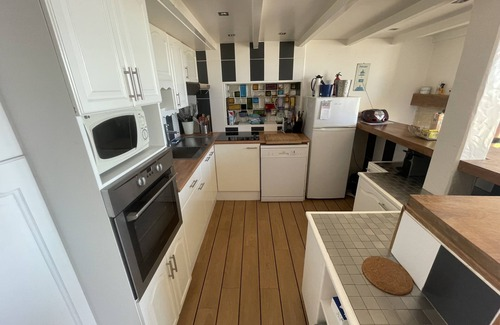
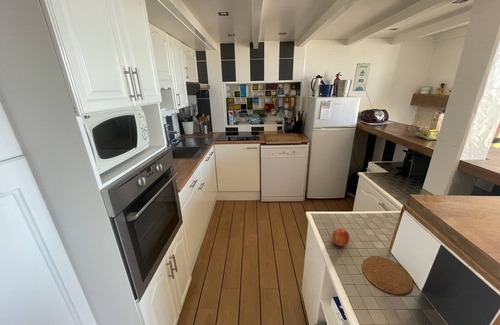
+ fruit (340, 236)
